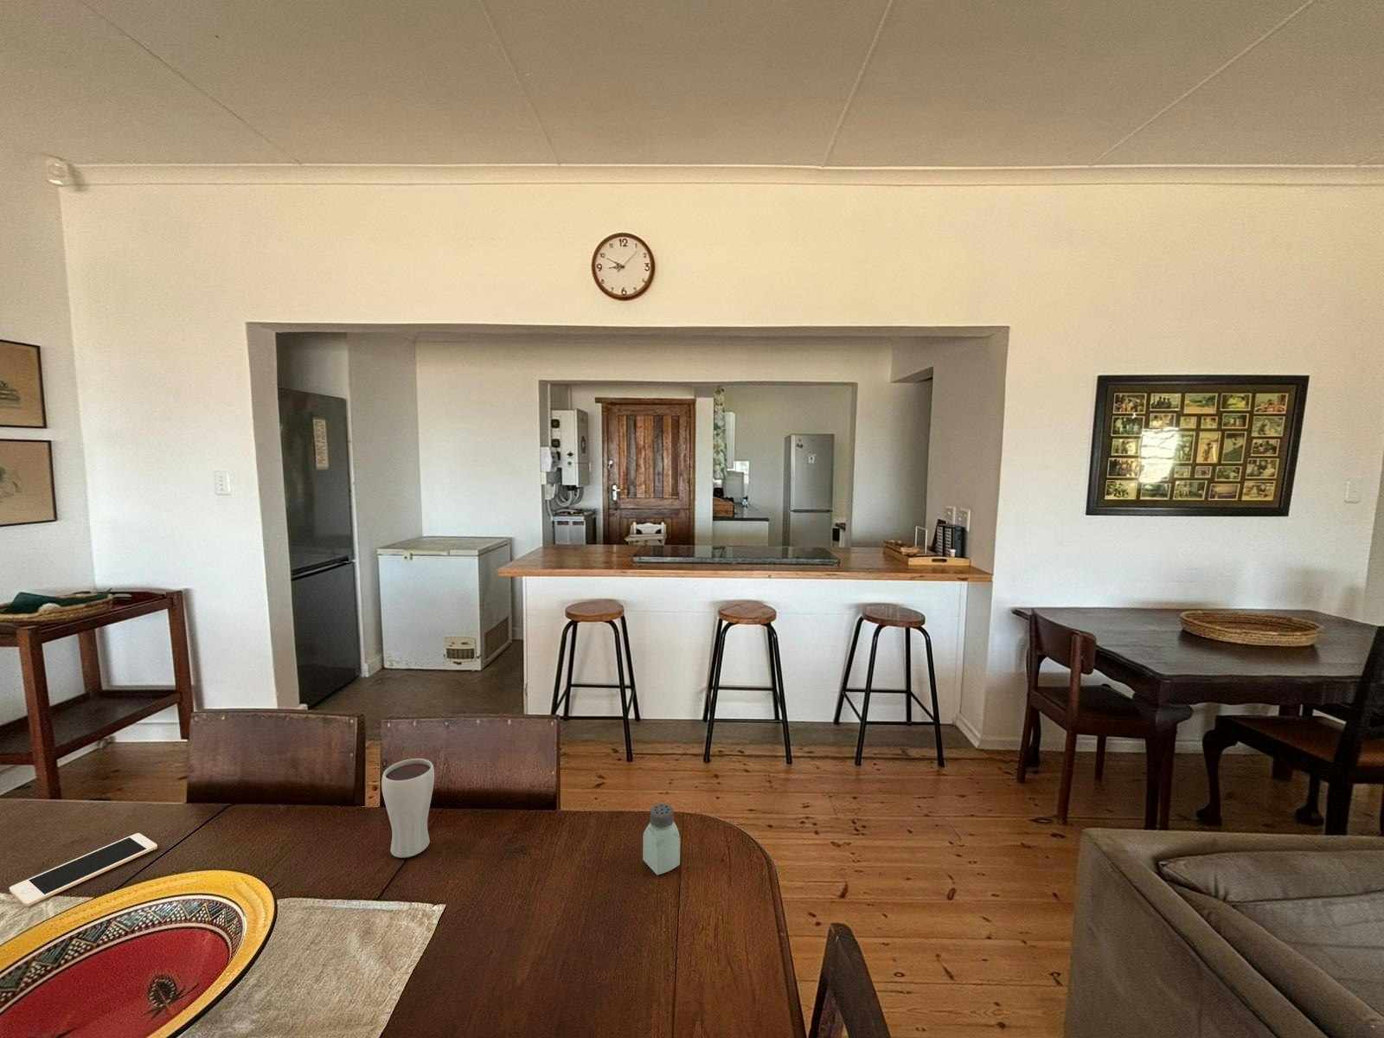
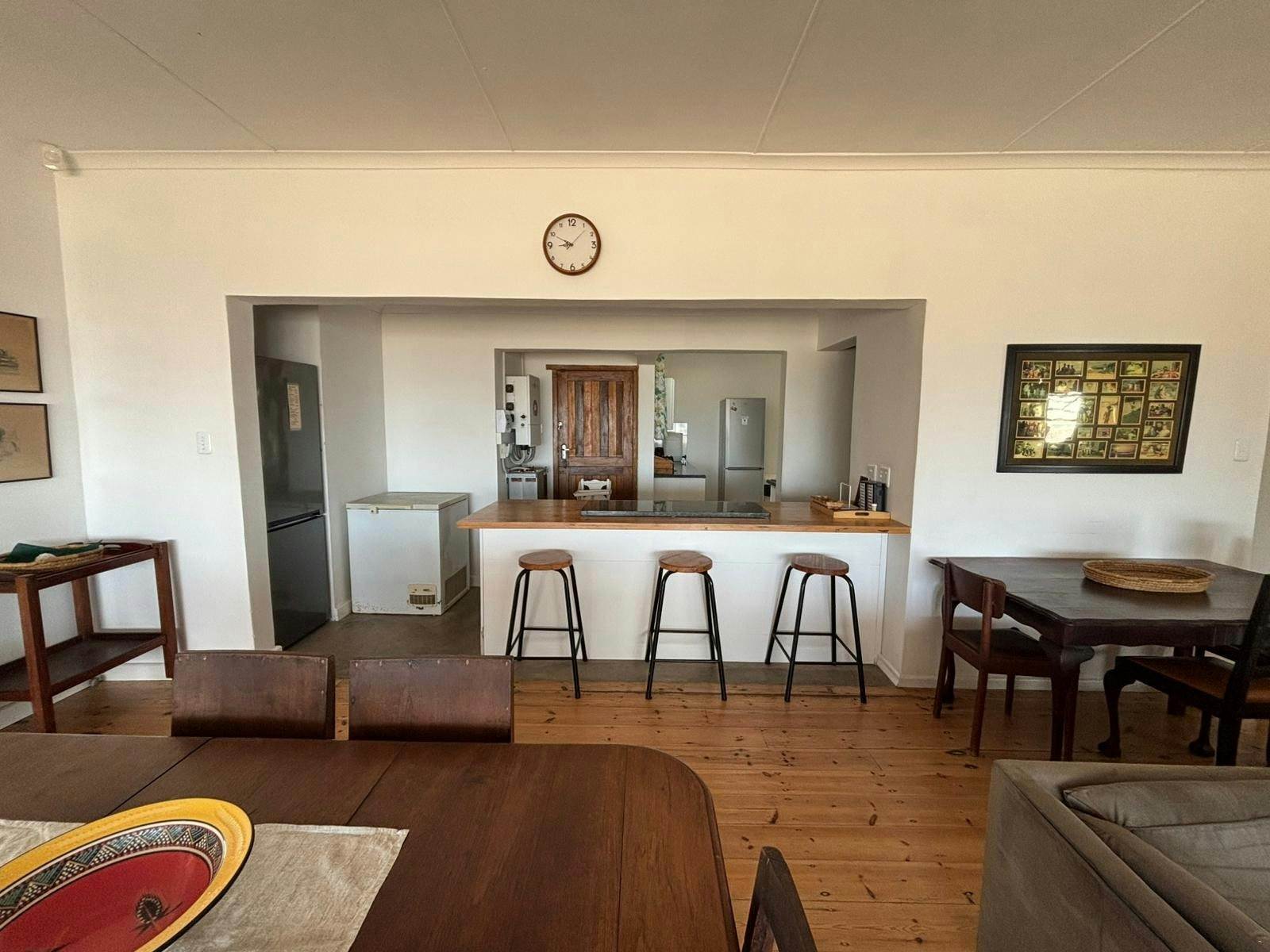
- cell phone (87, 866)
- saltshaker (660, 836)
- drinking glass (409, 808)
